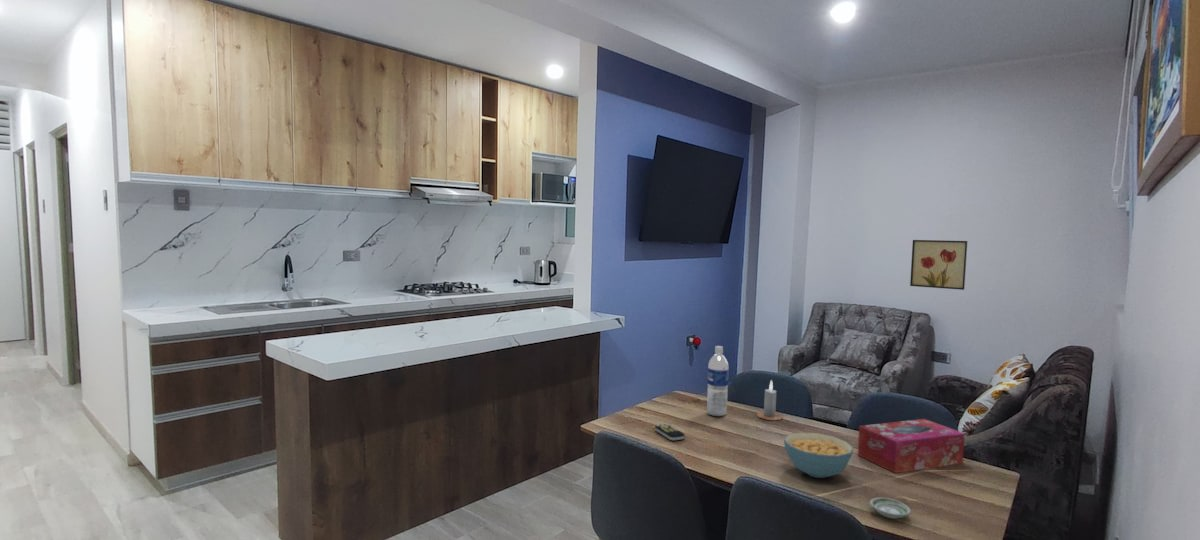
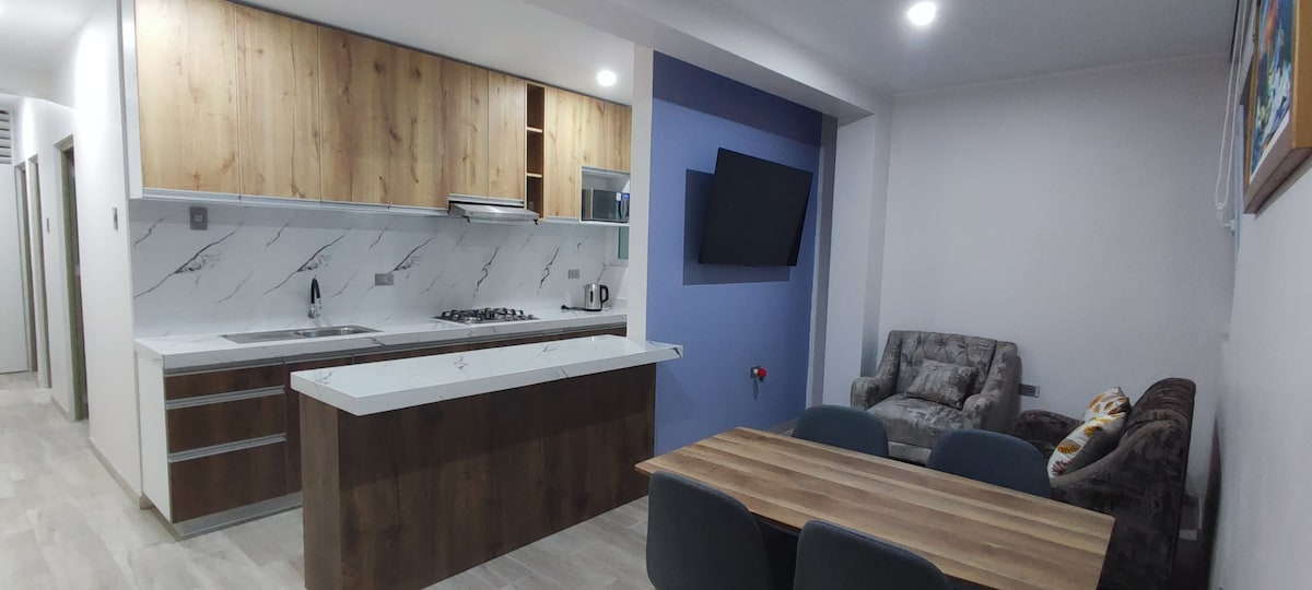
- water bottle (717, 380)
- wall art (938, 264)
- remote control (669, 431)
- tissue box (910, 444)
- cereal bowl (817, 458)
- saucer (889, 509)
- candle (770, 398)
